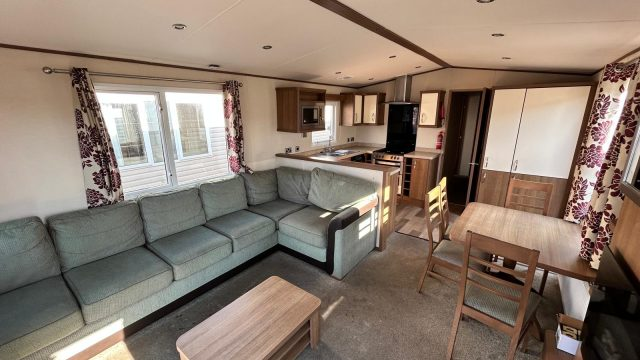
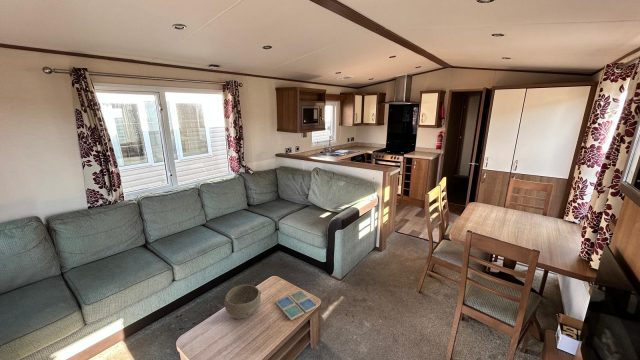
+ drink coaster (295, 304)
+ bowl (243, 303)
